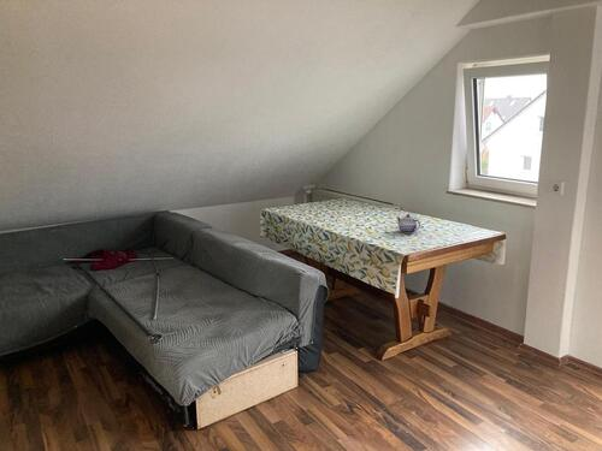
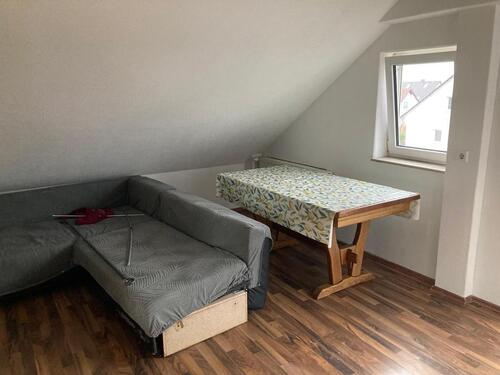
- teapot (407, 222)
